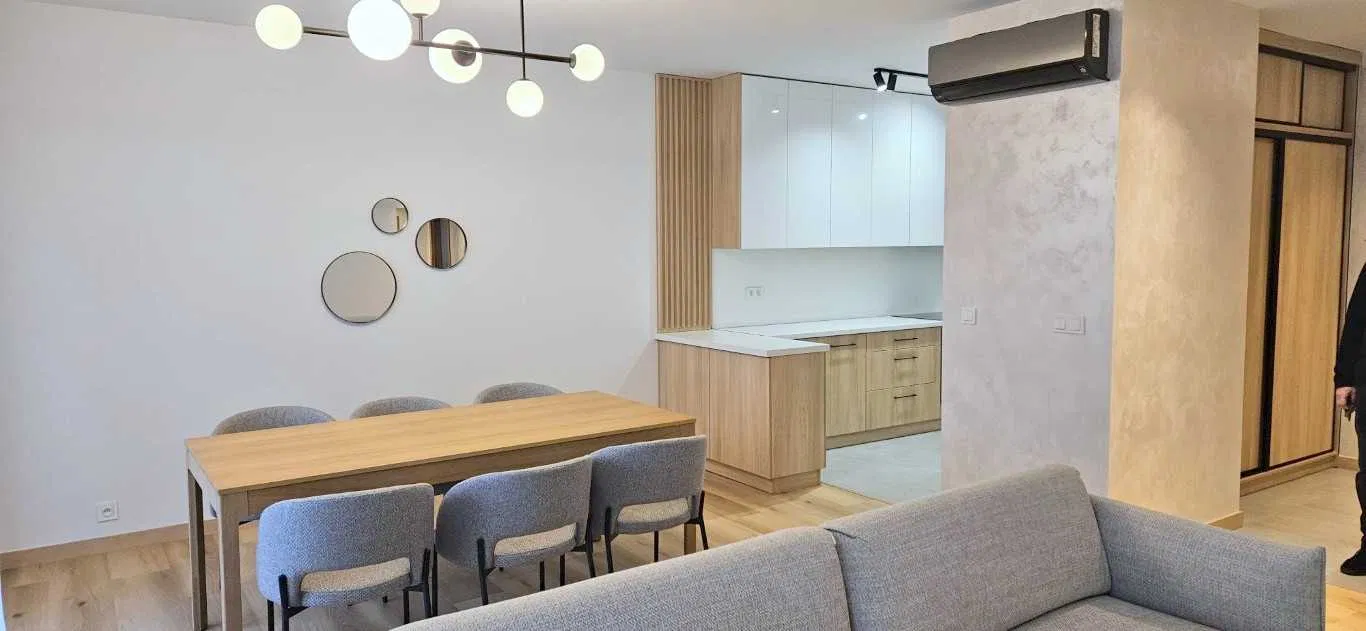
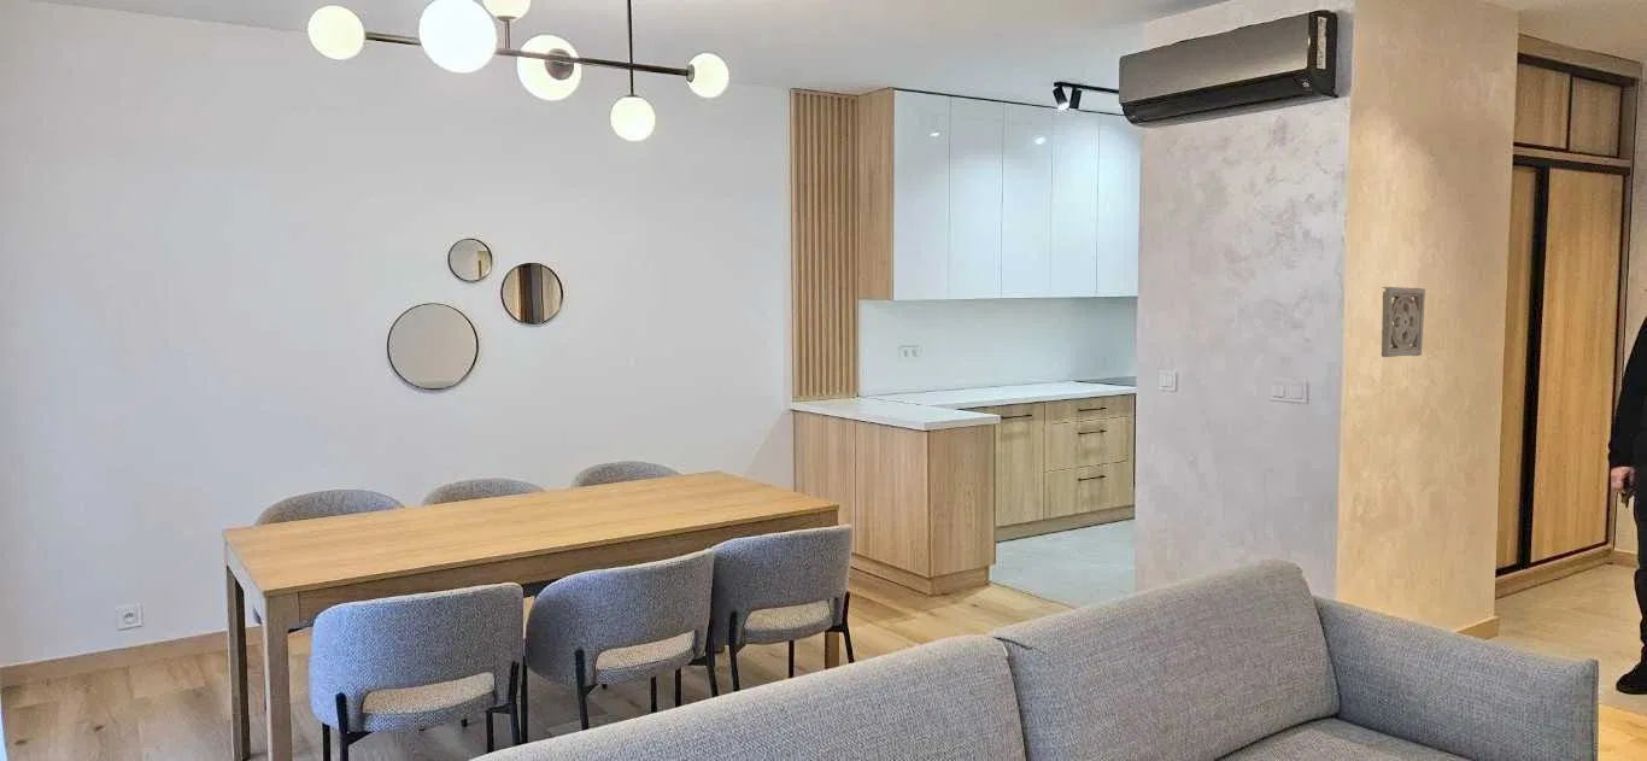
+ wall ornament (1402, 322)
